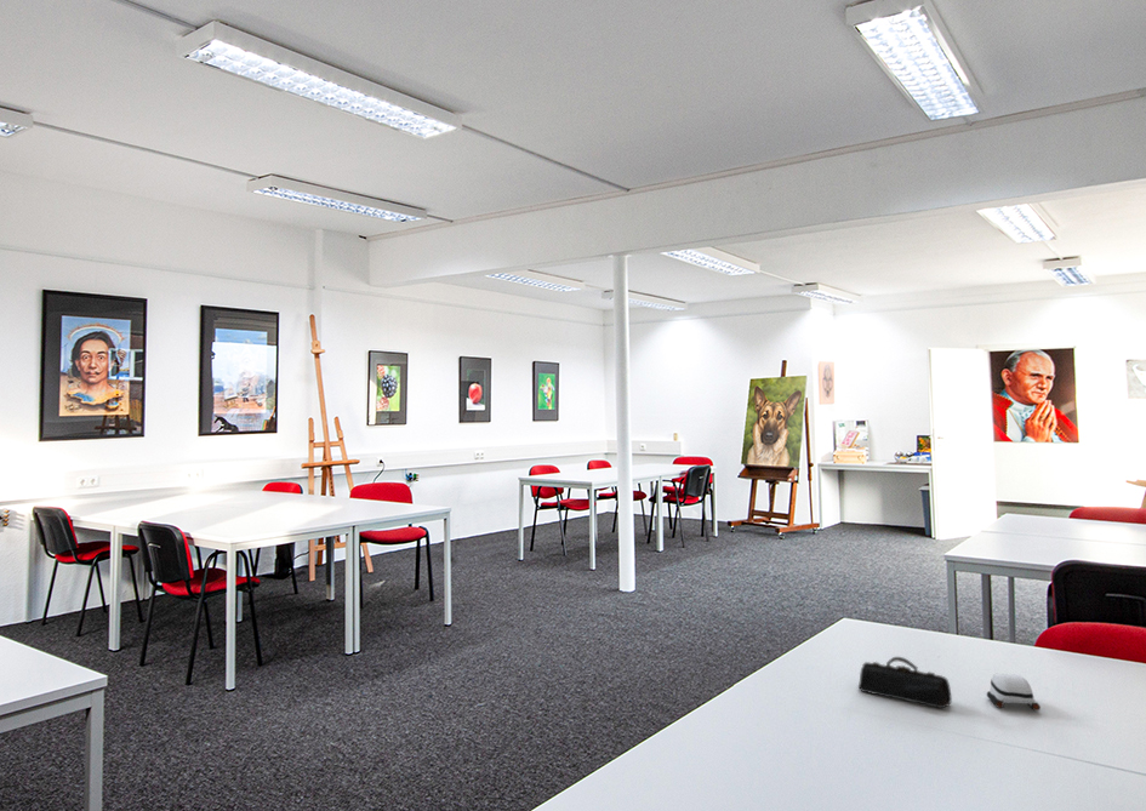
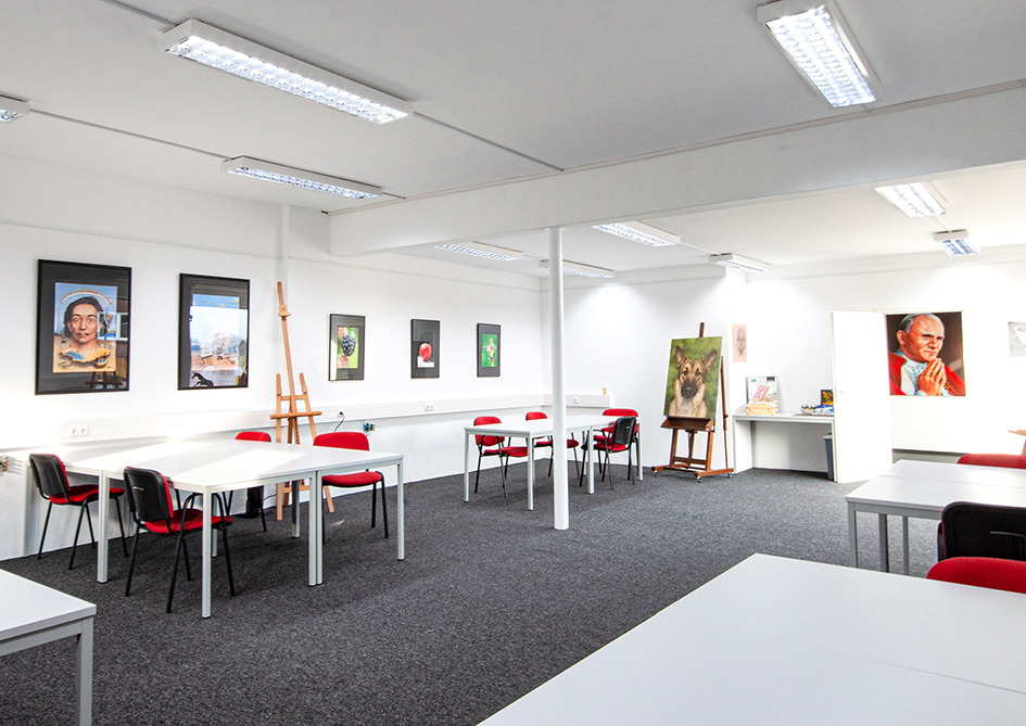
- pencil case (903, 676)
- computer mouse (1010, 687)
